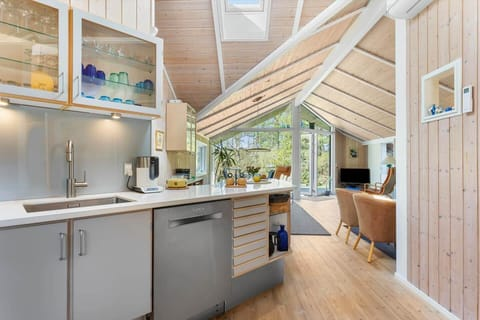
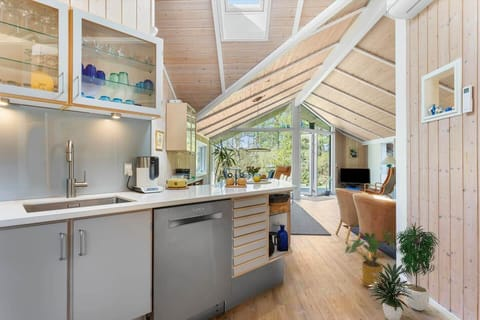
+ potted plant (403, 267)
+ house plant (372, 258)
